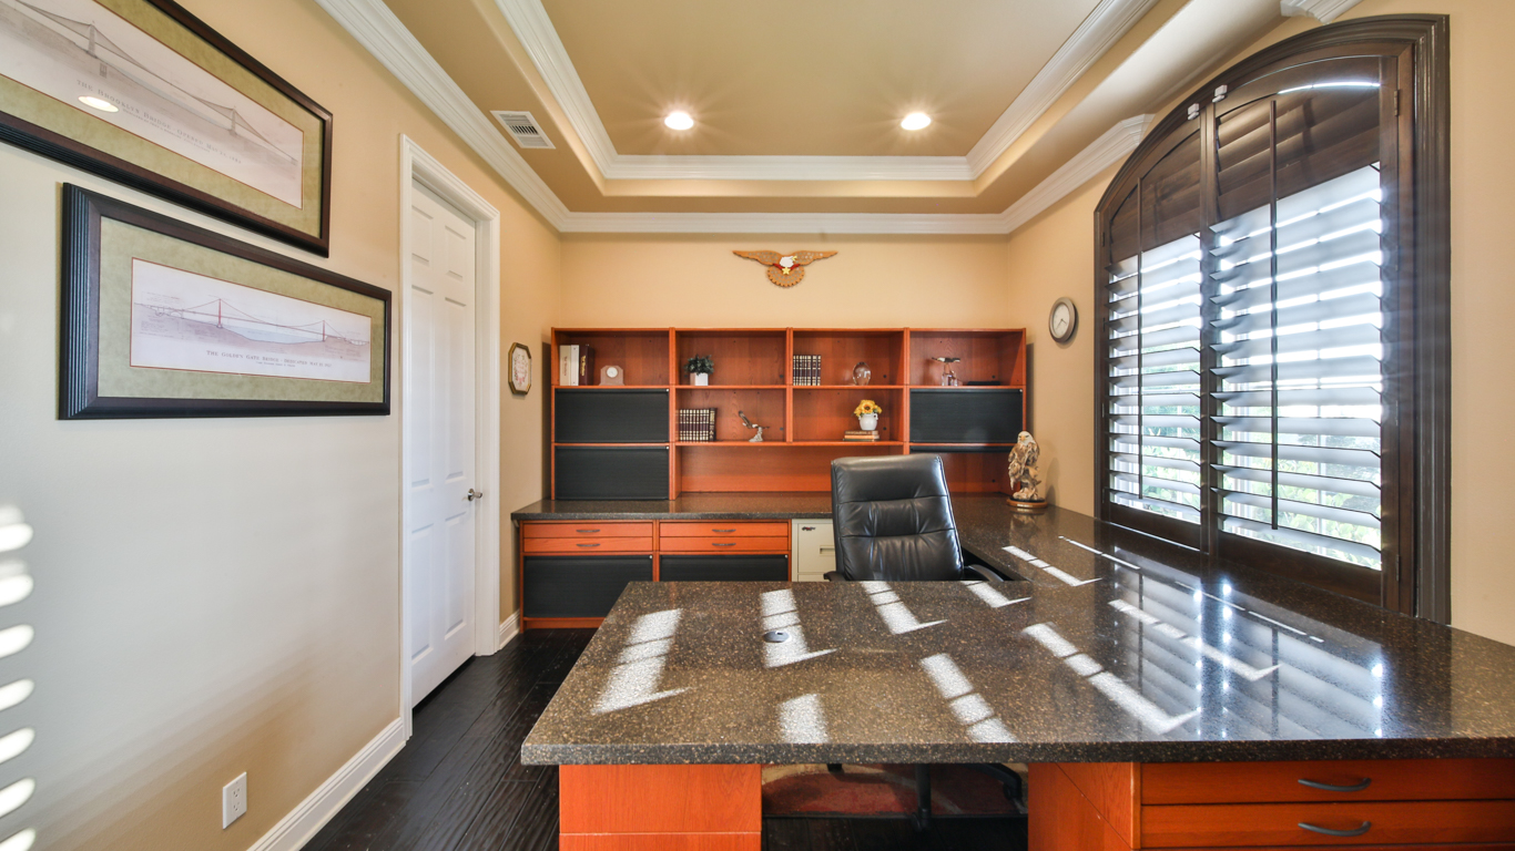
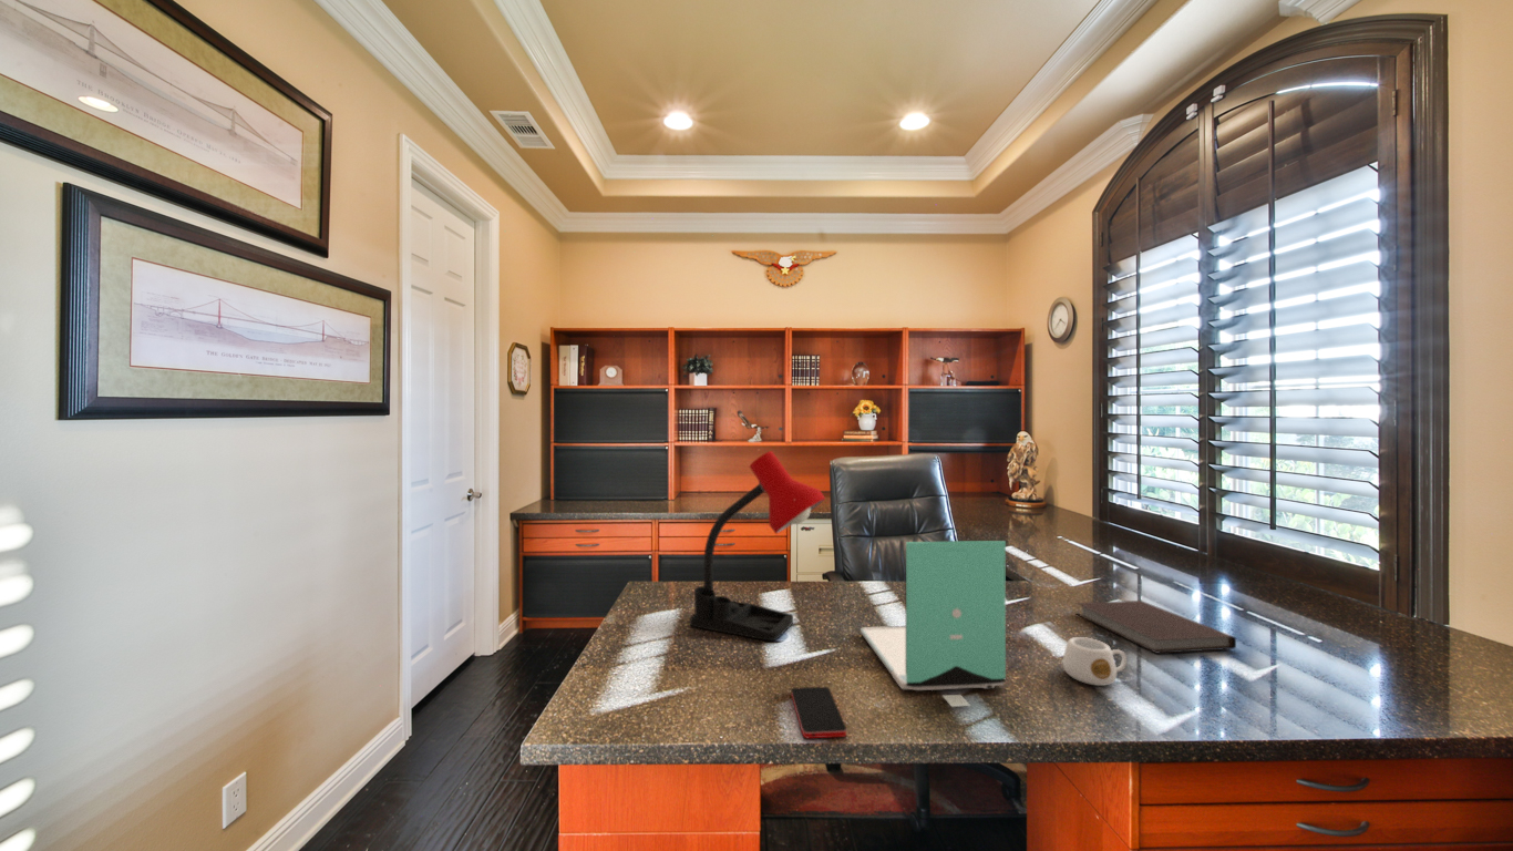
+ notebook (1149, 624)
+ mug (1095, 660)
+ smartphone (816, 710)
+ laptop (929, 596)
+ desk lamp (771, 527)
